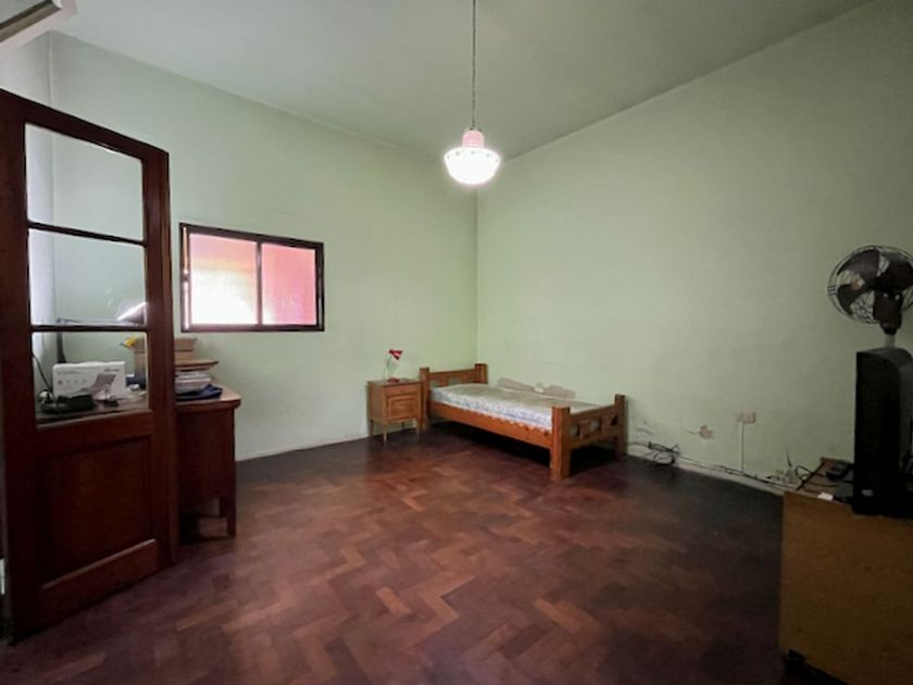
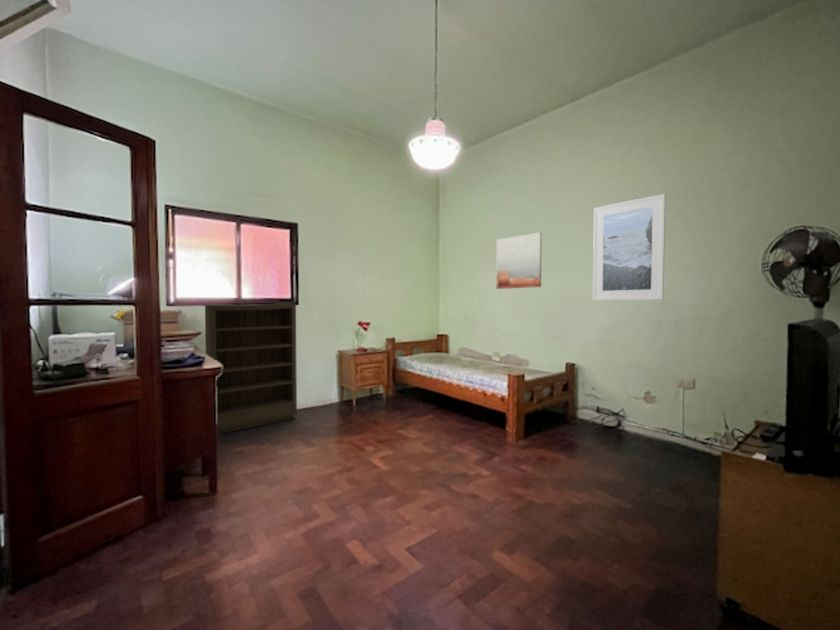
+ bookshelf (252, 363)
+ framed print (626, 251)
+ wall art (517, 262)
